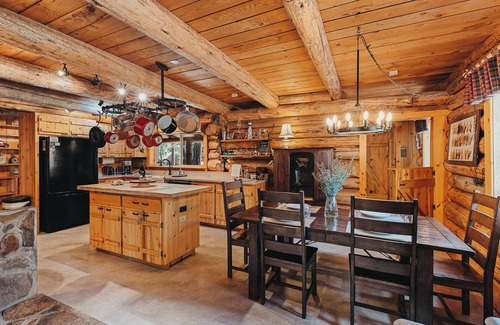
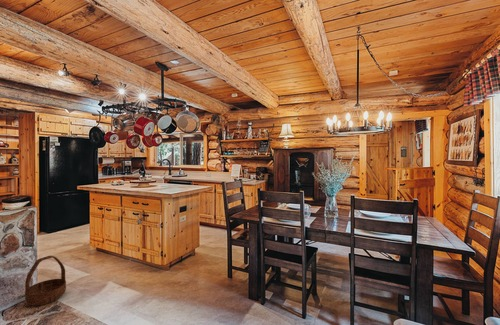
+ basket (46, 280)
